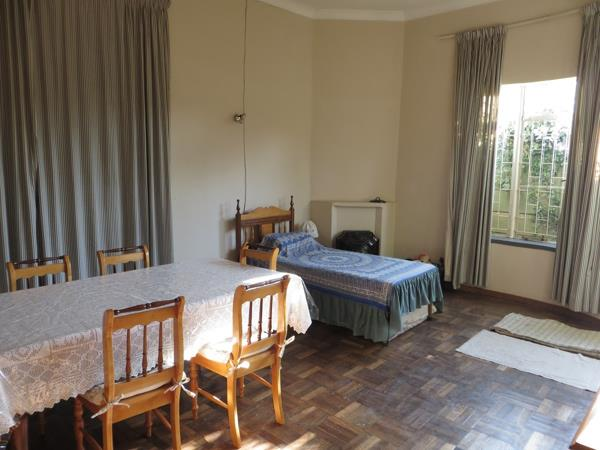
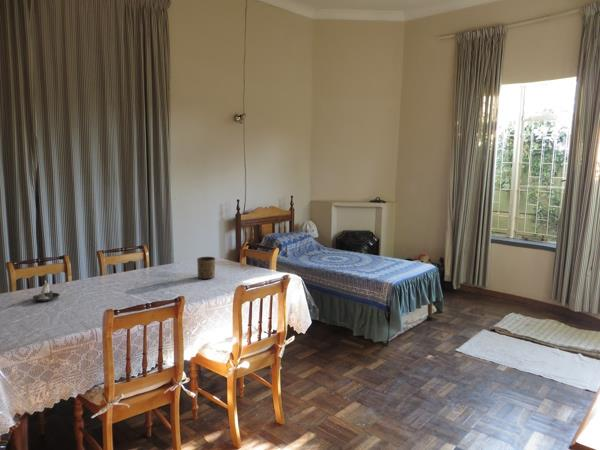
+ cup (206, 267)
+ candle (44, 289)
